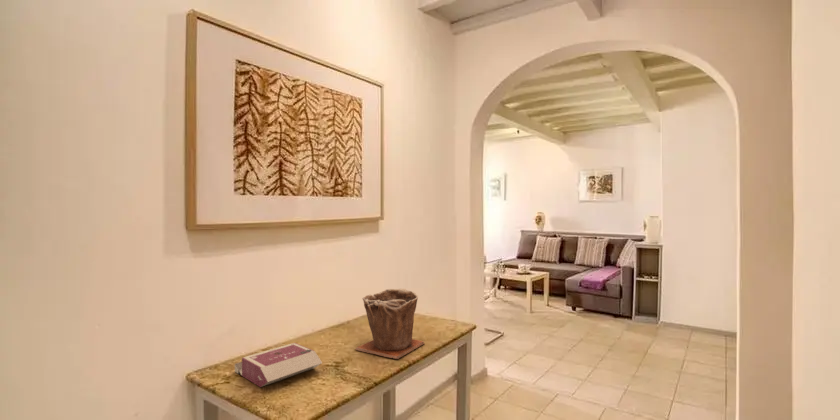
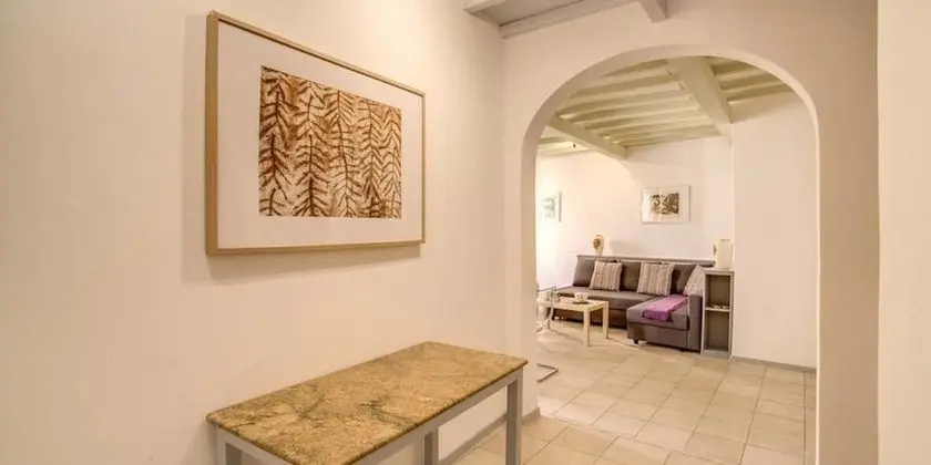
- book (278, 362)
- plant pot (390, 319)
